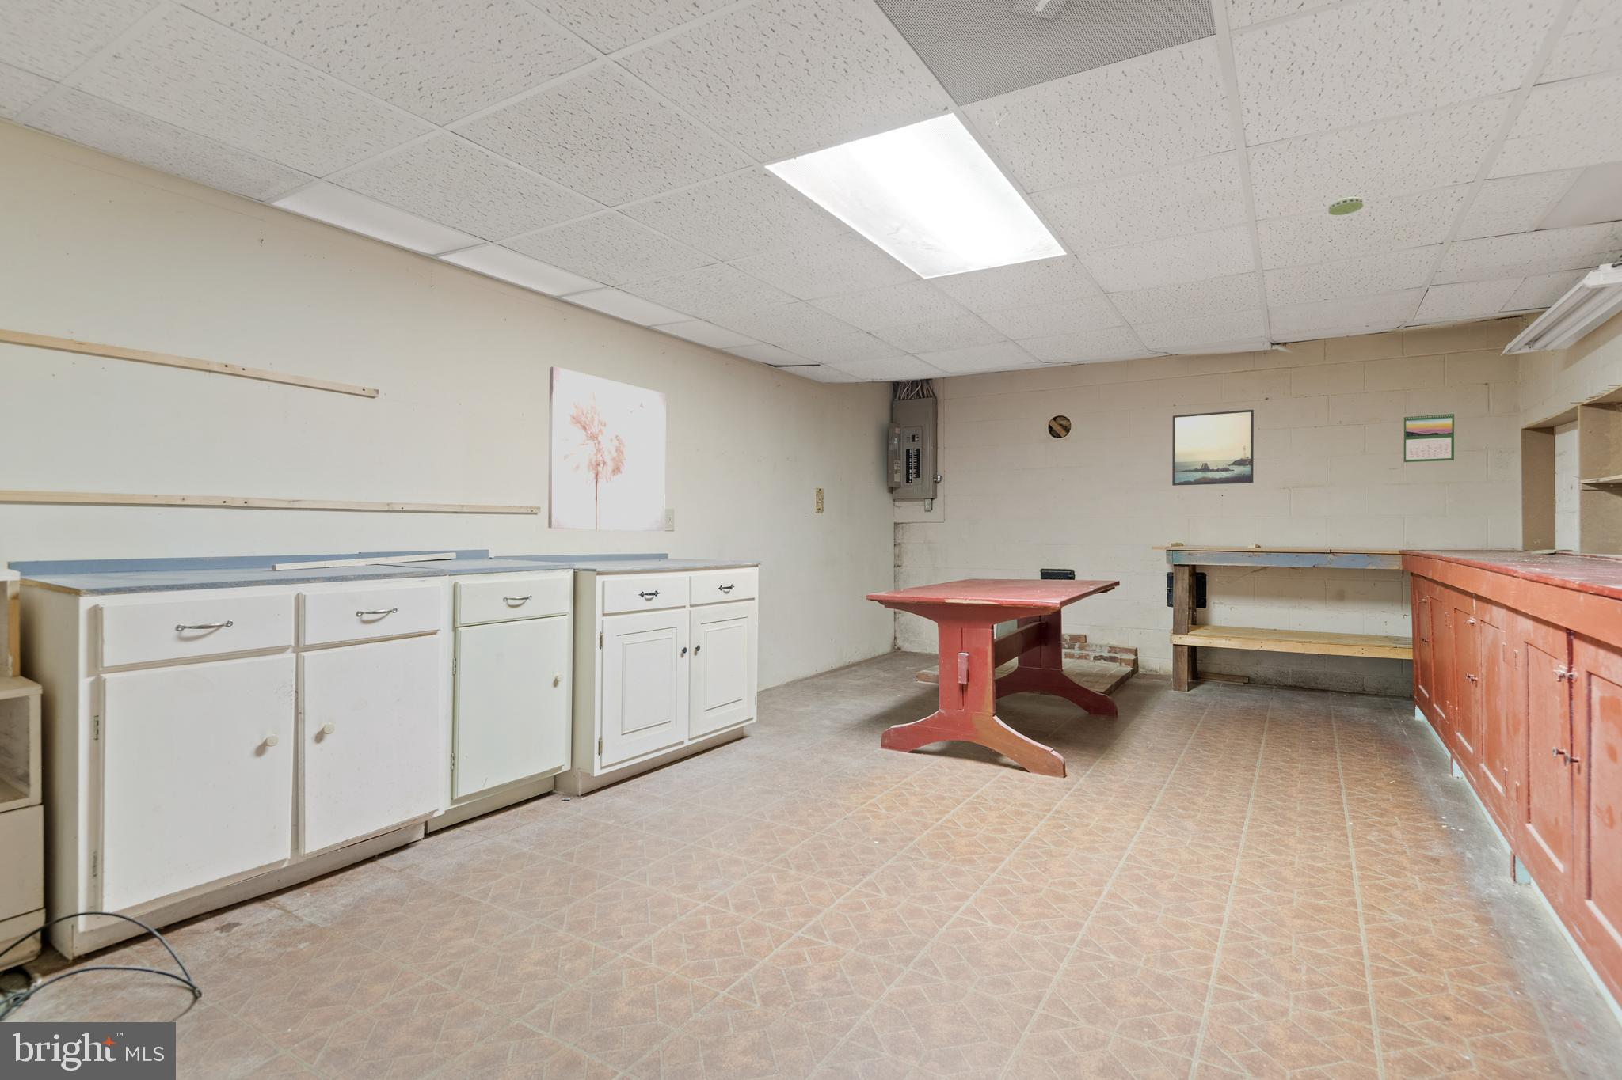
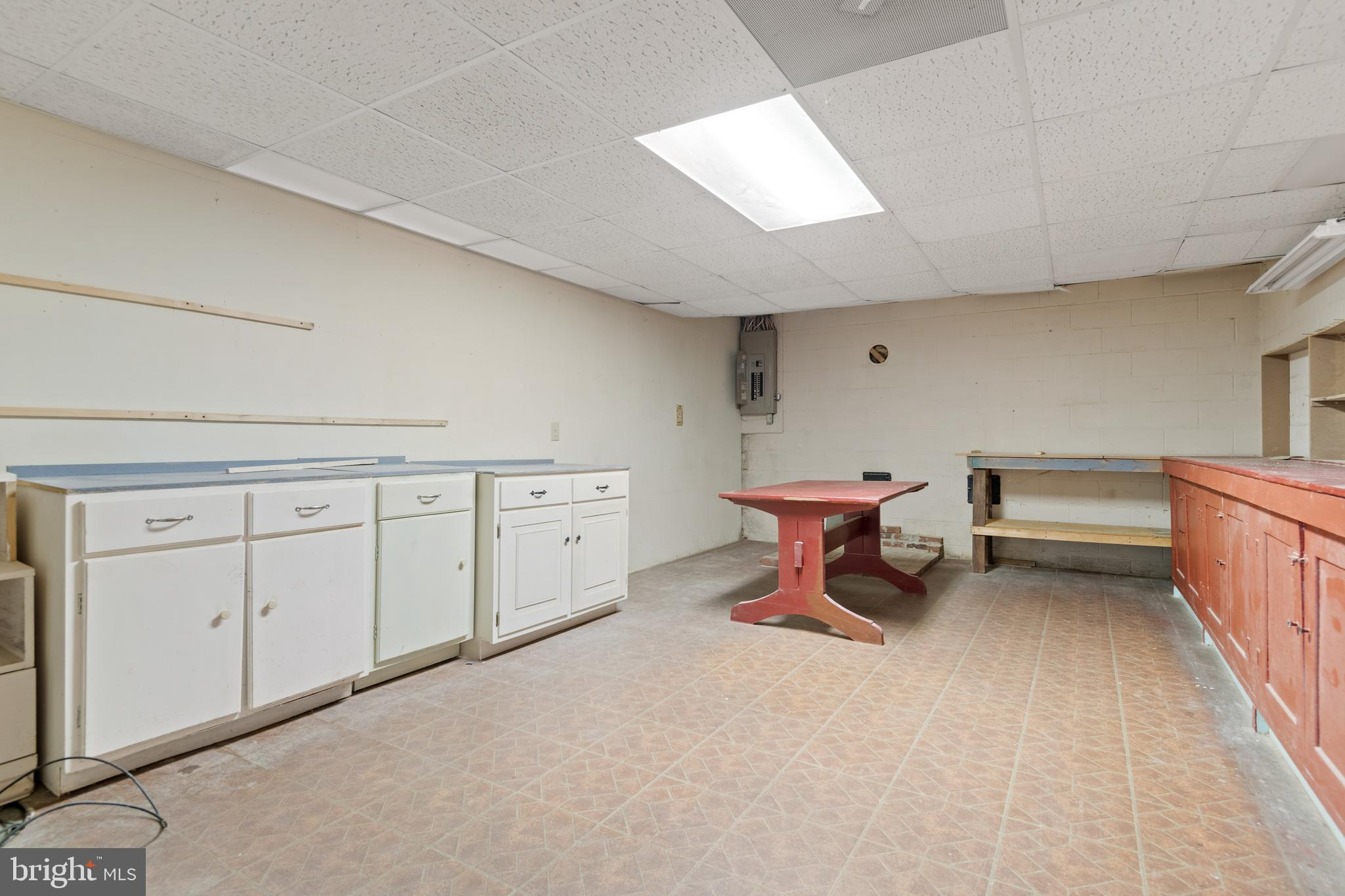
- calendar (1428, 436)
- smoke detector (1346, 206)
- wall art (611, 454)
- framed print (1212, 448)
